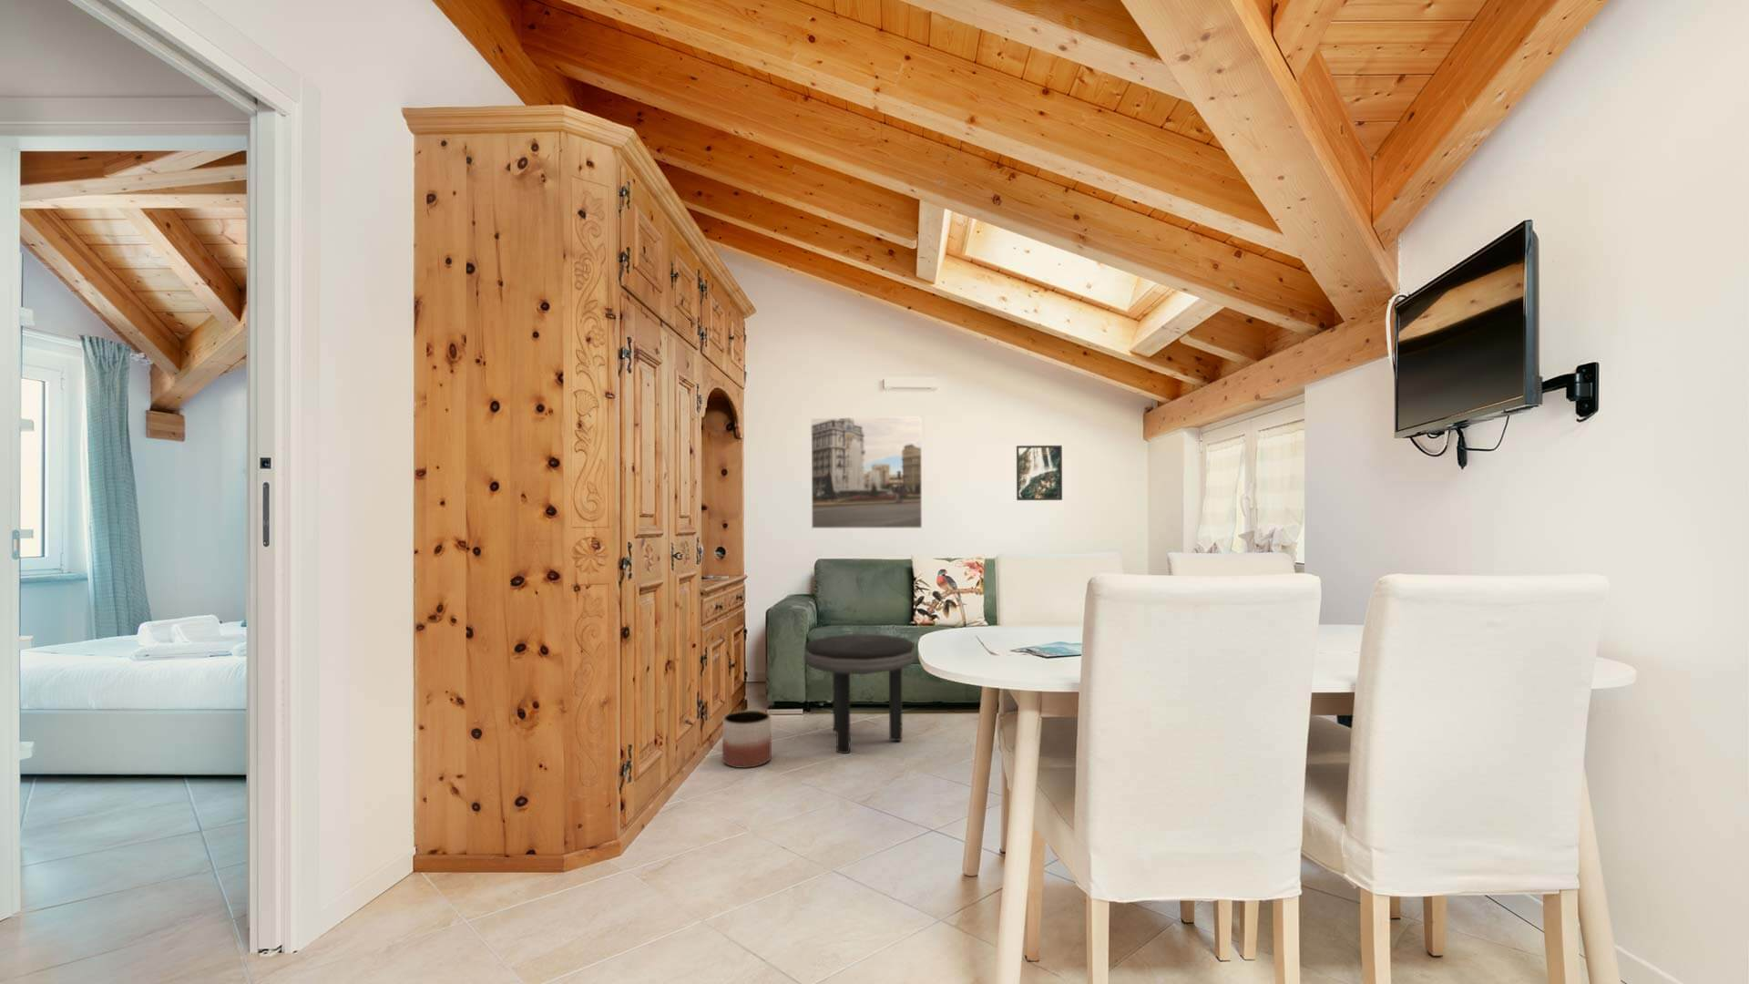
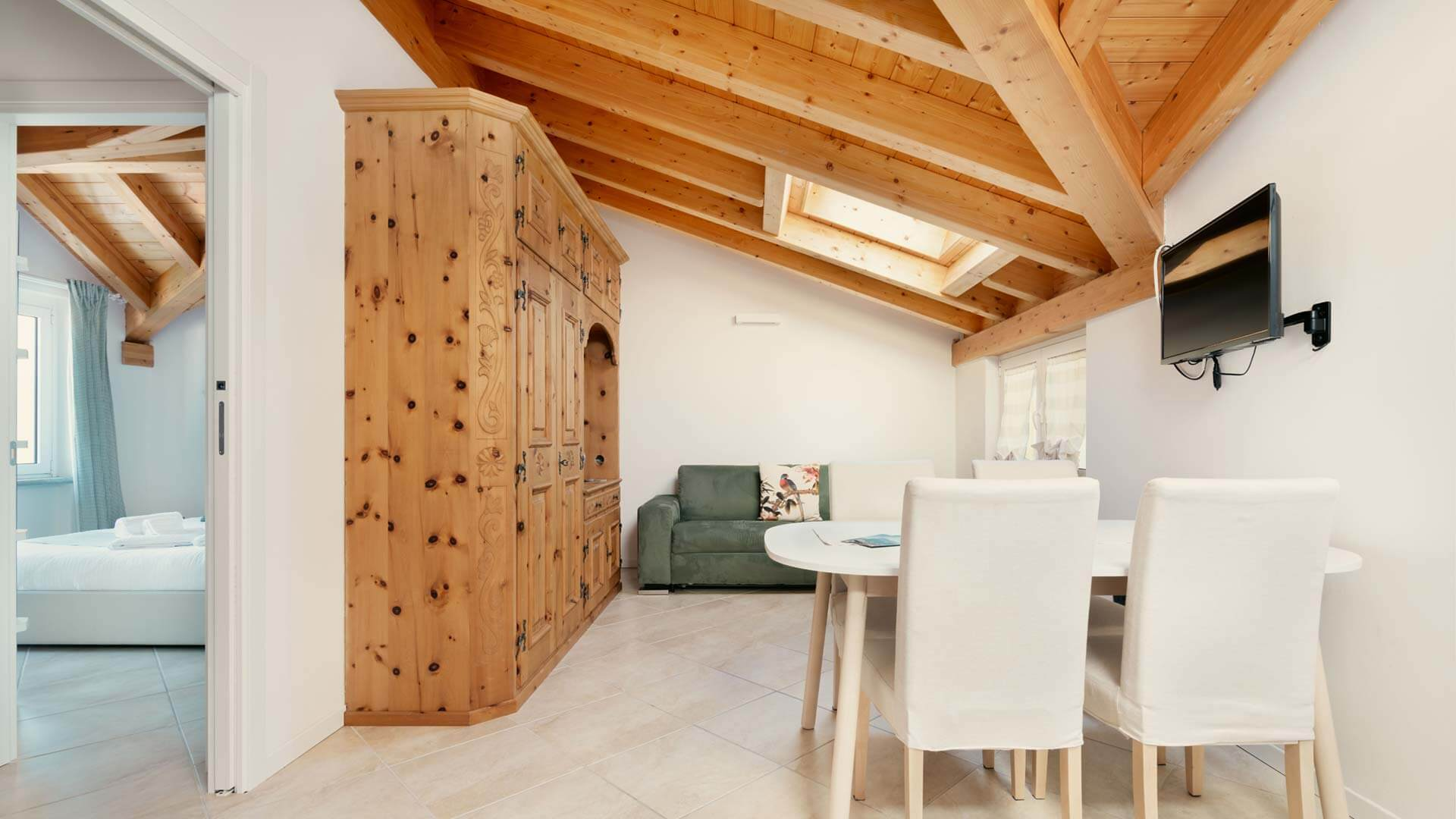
- planter (746, 738)
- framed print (866, 473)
- side table (849, 692)
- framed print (1038, 473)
